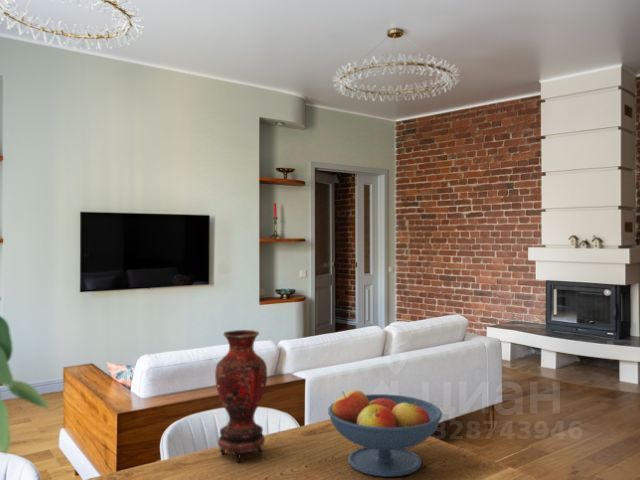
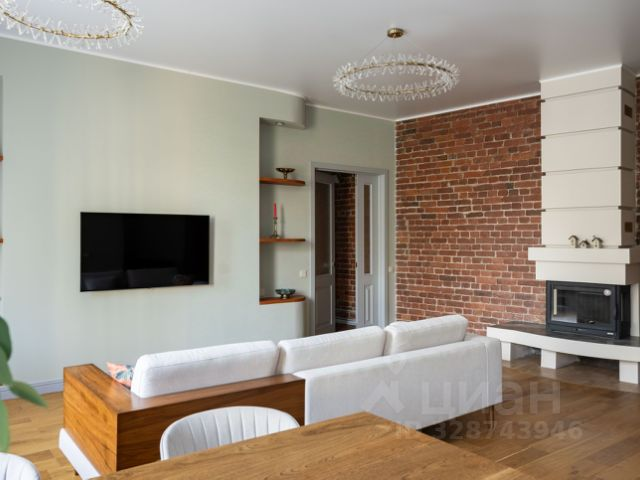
- fruit bowl (384, 426)
- vase (241, 393)
